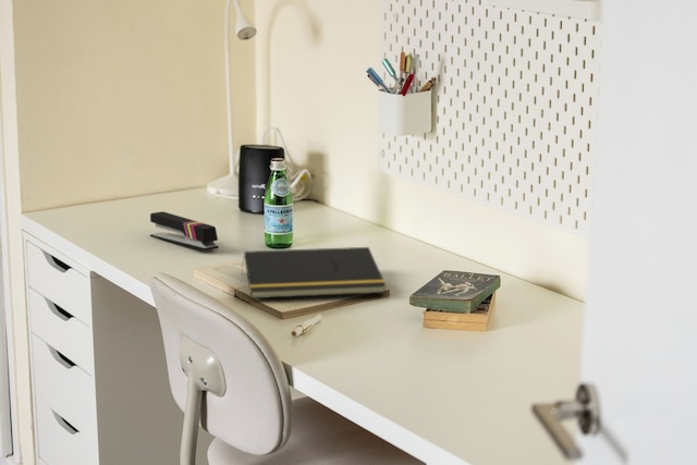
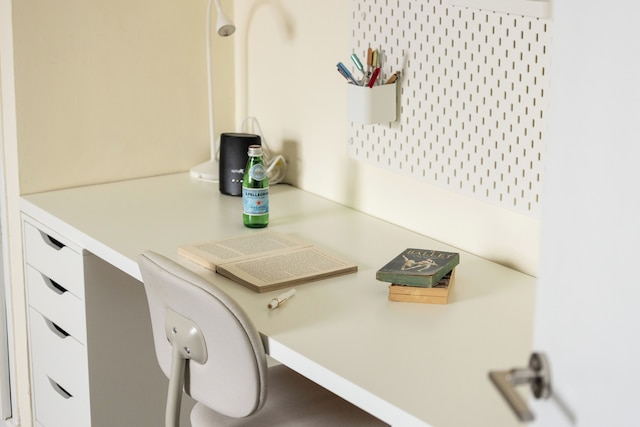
- stapler (183, 230)
- notepad (313, 271)
